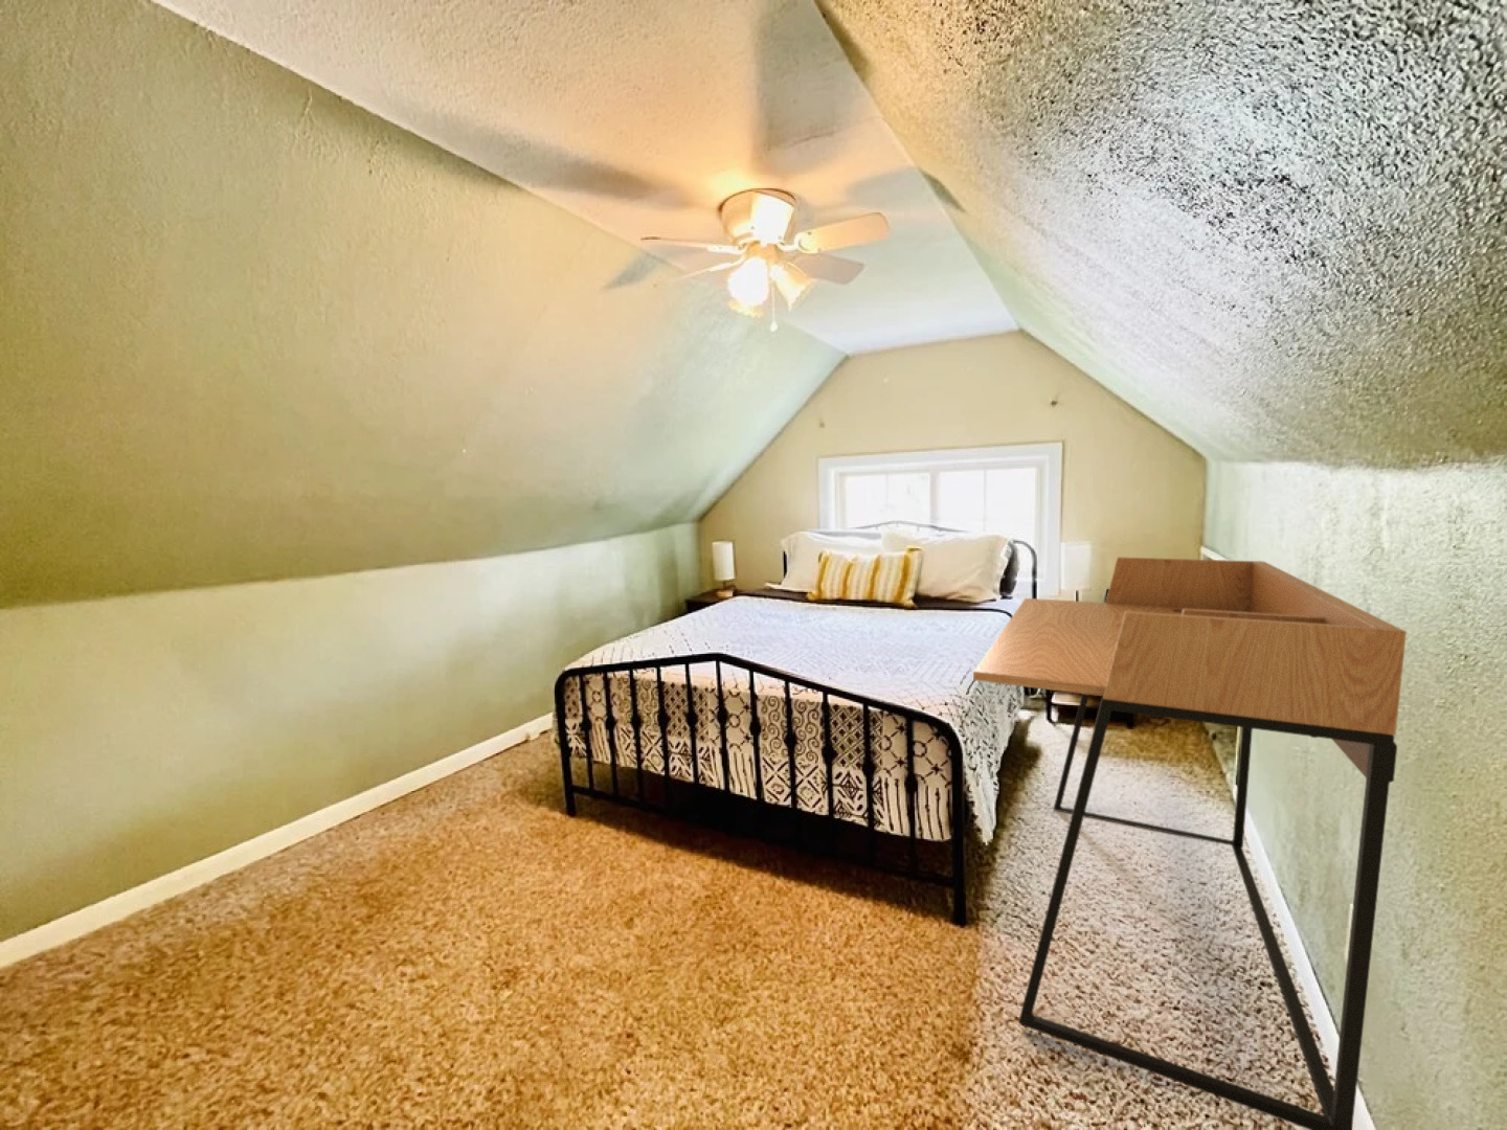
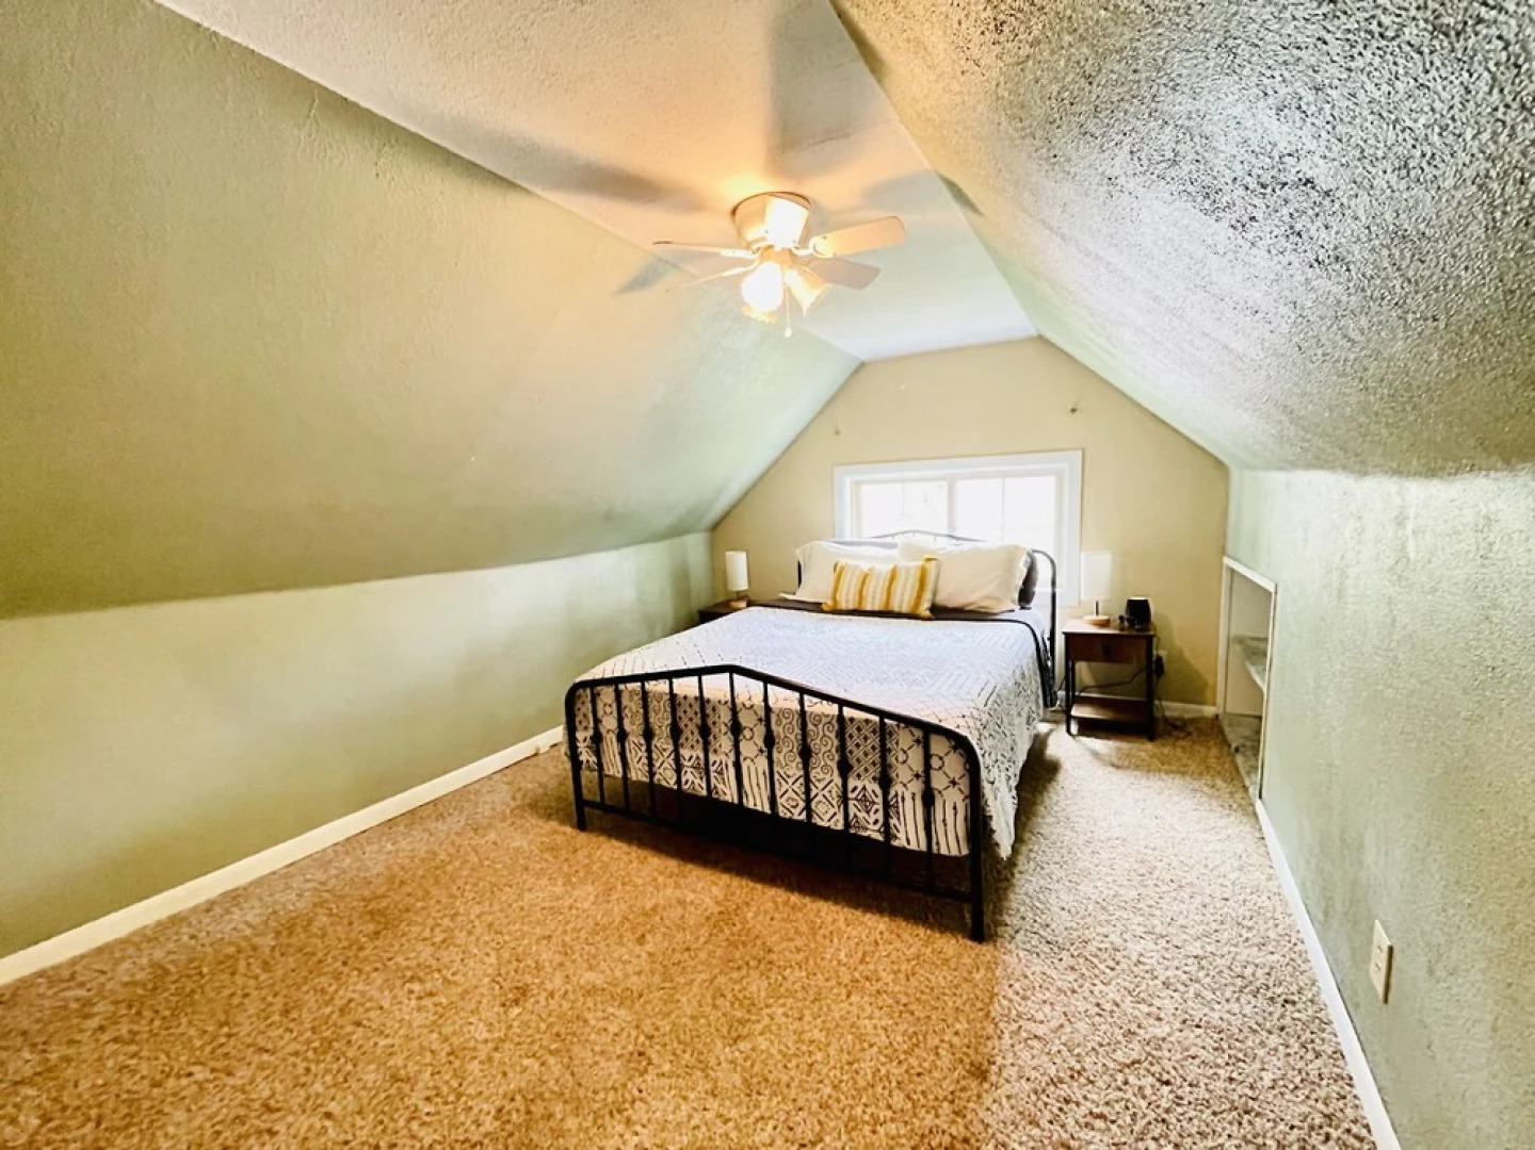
- desk (1104, 741)
